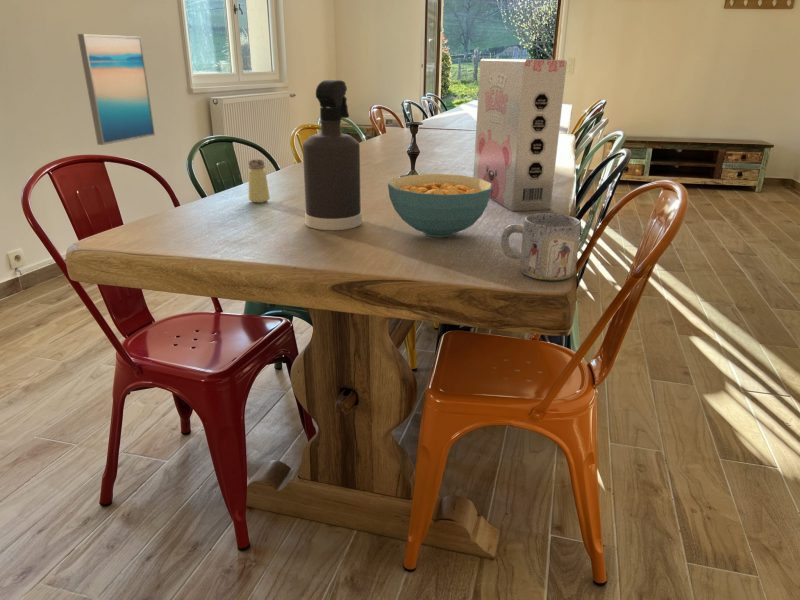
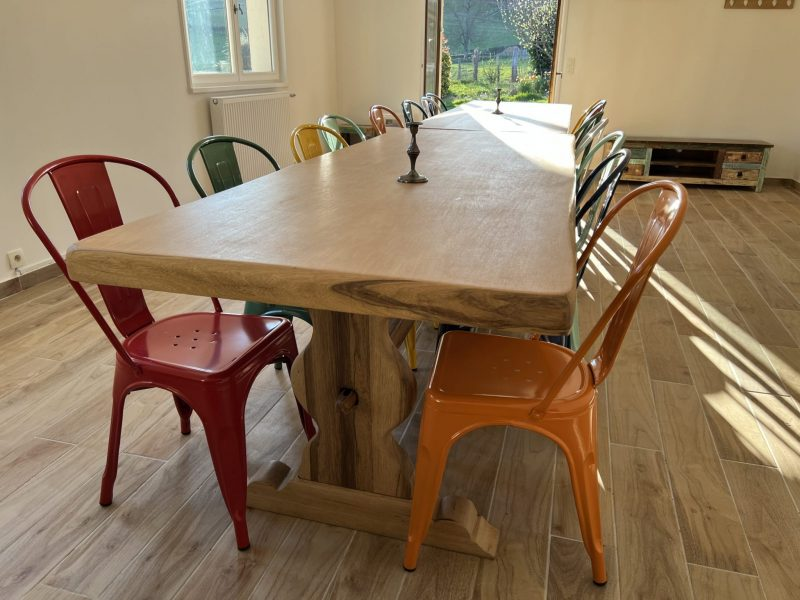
- wall art (119, 89)
- saltshaker (257, 180)
- cereal box (514, 131)
- spray bottle (333, 153)
- mug (538, 245)
- cereal bowl (439, 208)
